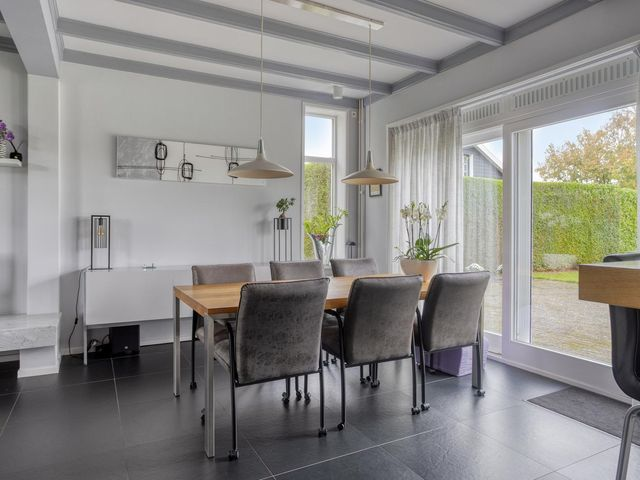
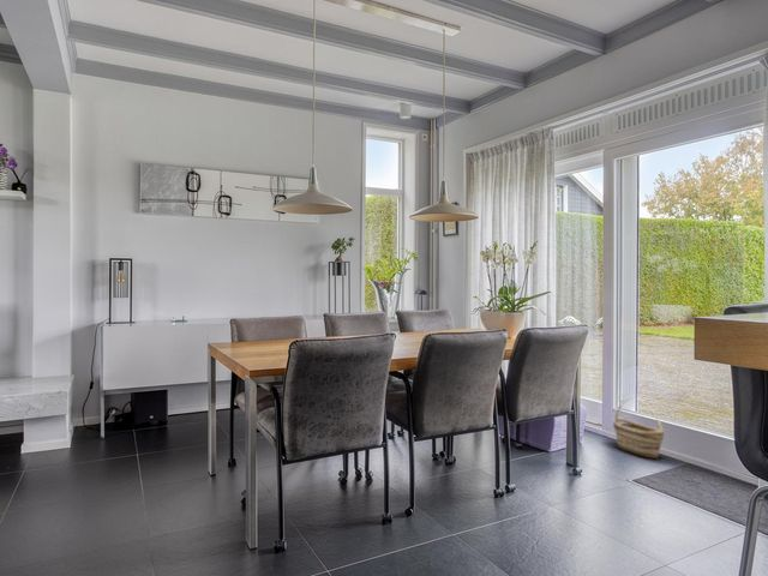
+ basket (637, 425)
